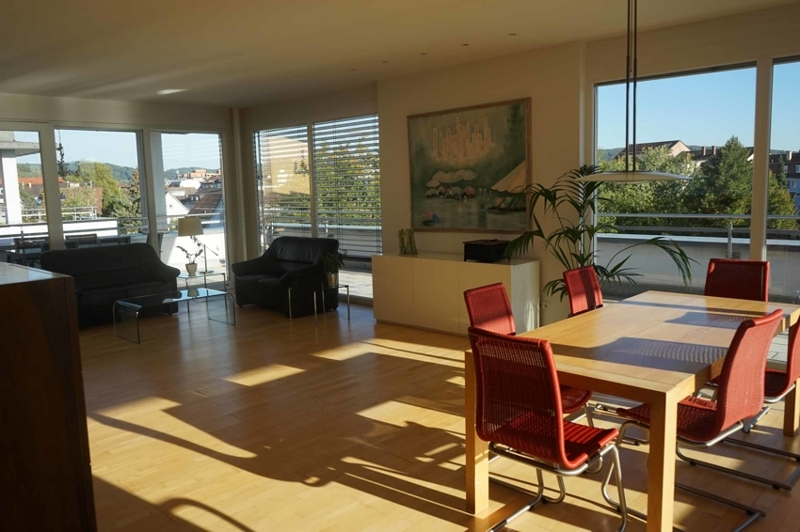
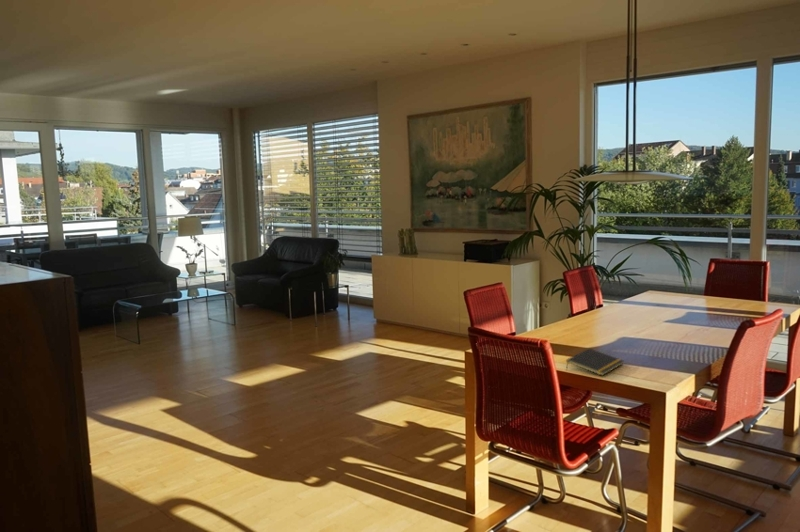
+ notepad (595, 361)
